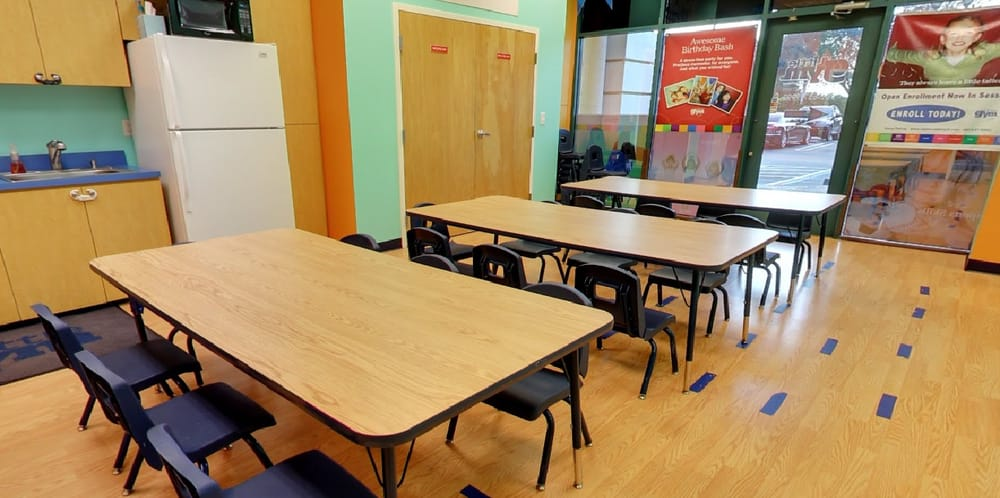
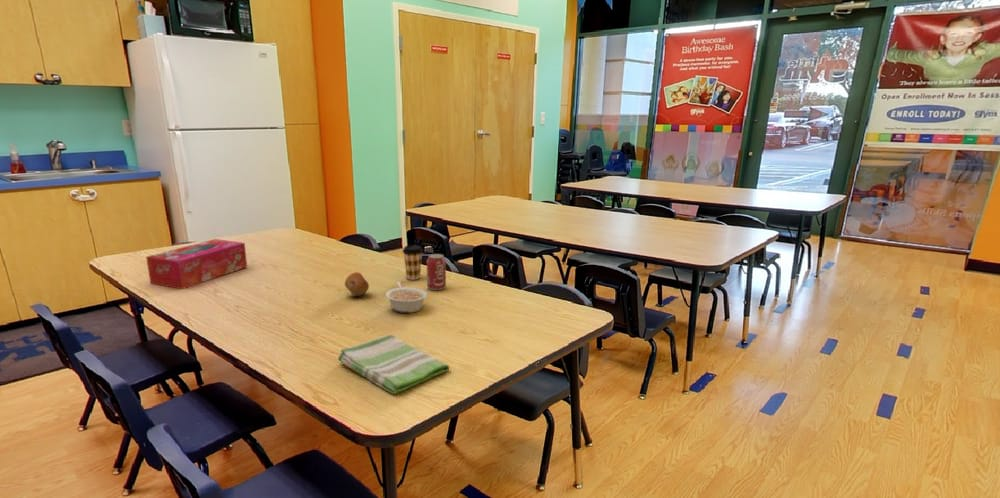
+ beverage can (436, 271)
+ coffee cup (413, 262)
+ fruit (356, 284)
+ legume (405, 299)
+ tissue box (199, 262)
+ dish towel (393, 360)
